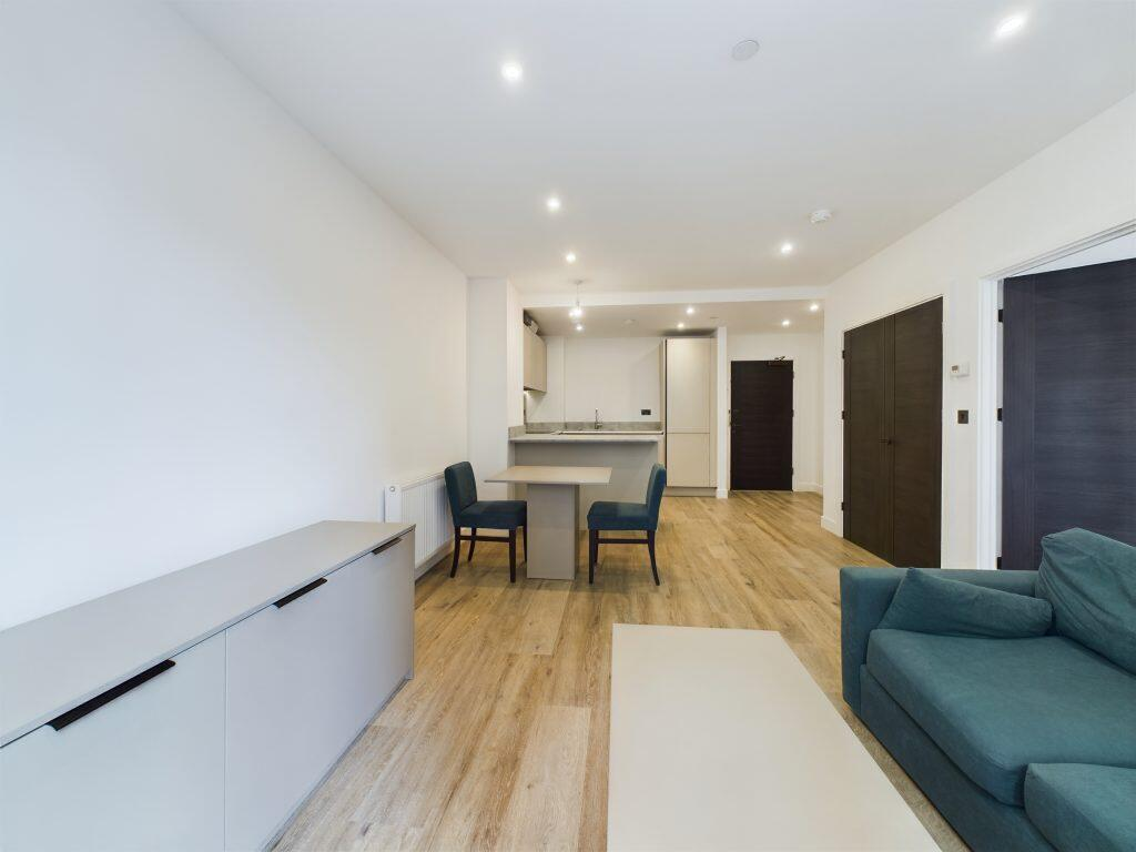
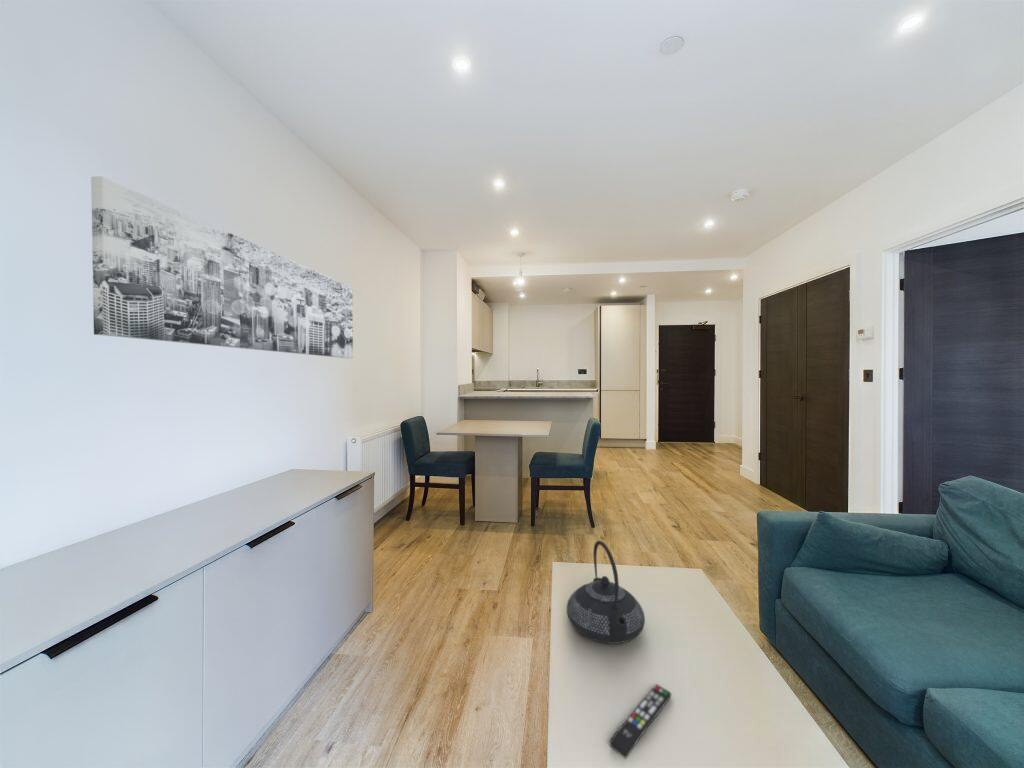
+ wall art (271, 301)
+ remote control (642, 717)
+ teapot (606, 588)
